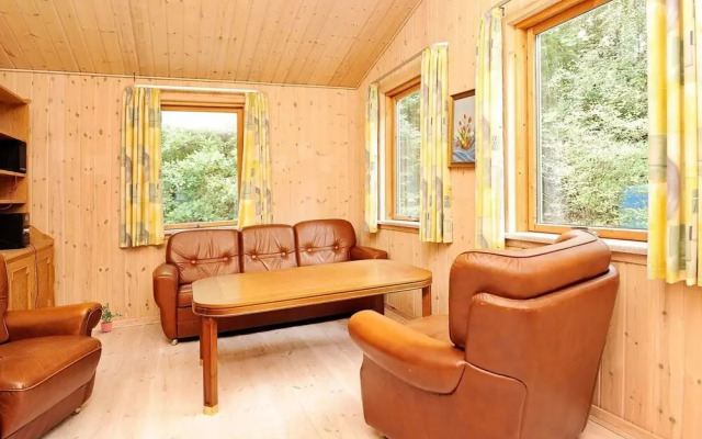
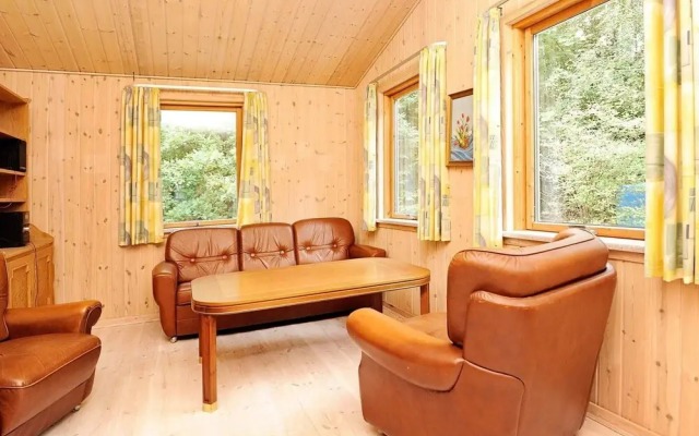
- potted plant (110, 317)
